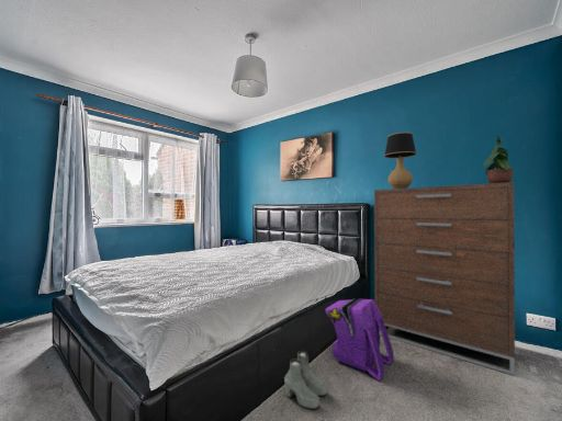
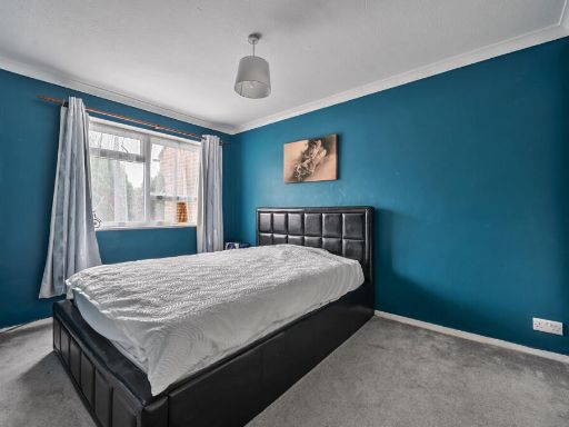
- potted plant (497, 159)
- boots (305, 376)
- backpack (359, 330)
- table lamp (402, 162)
- dresser (439, 264)
